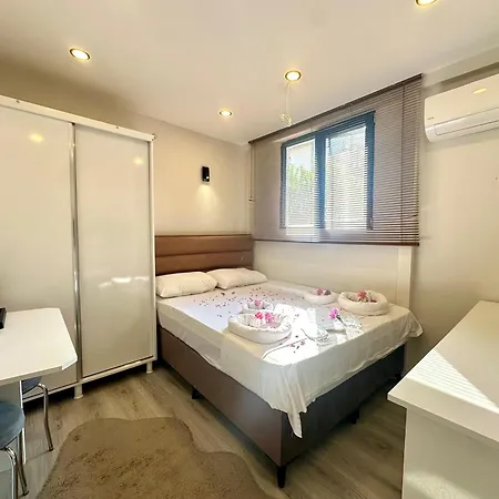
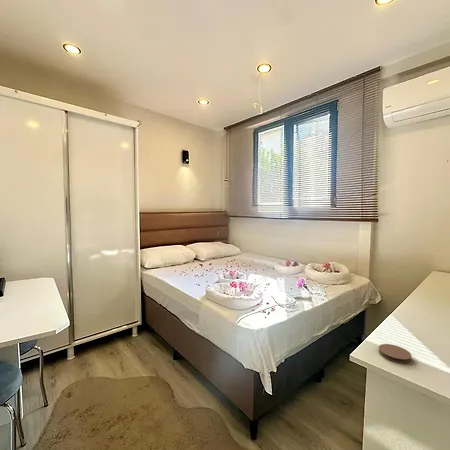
+ coaster (394, 352)
